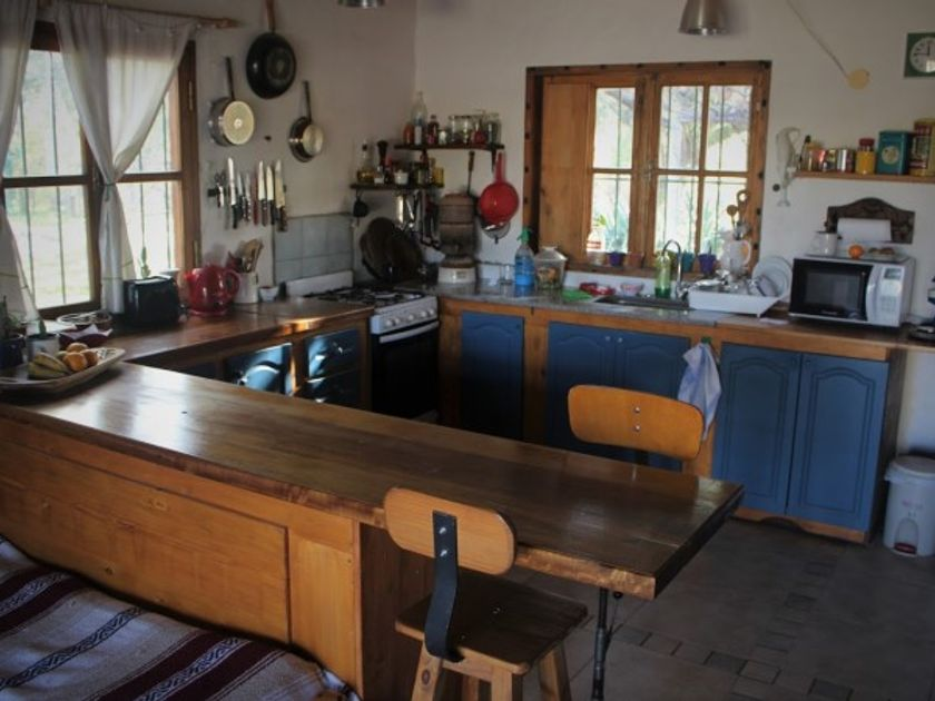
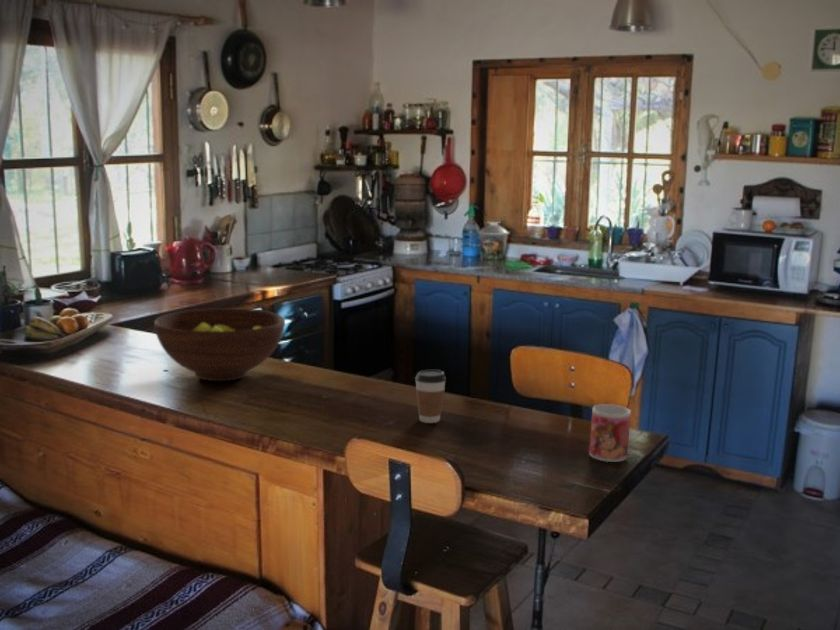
+ fruit bowl (221, 348)
+ coffee cup (430, 396)
+ mug (613, 430)
